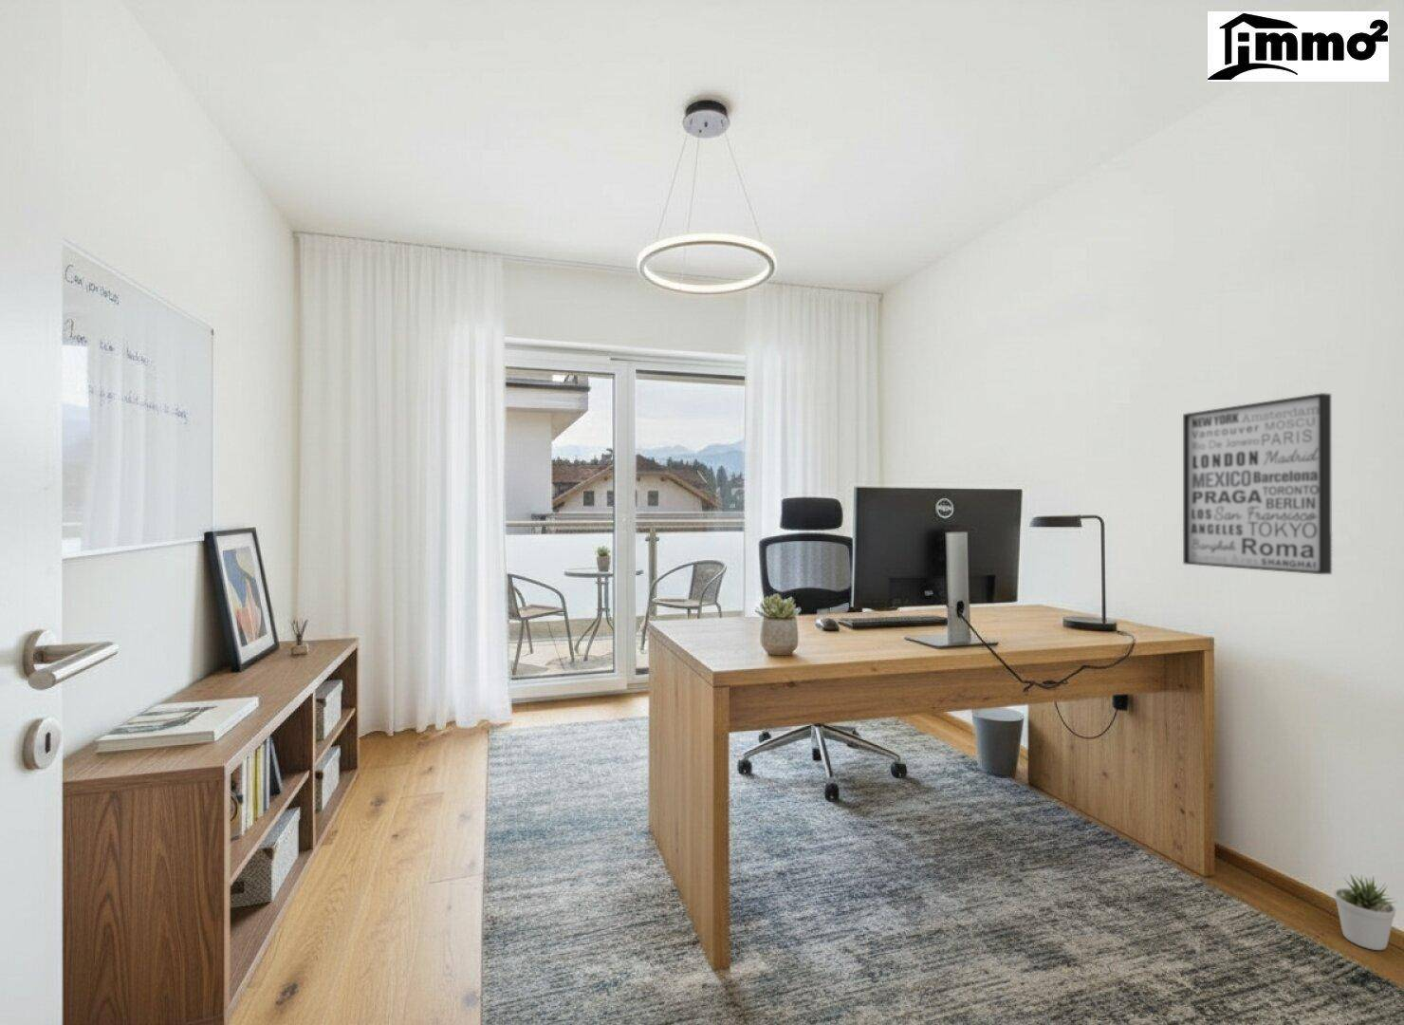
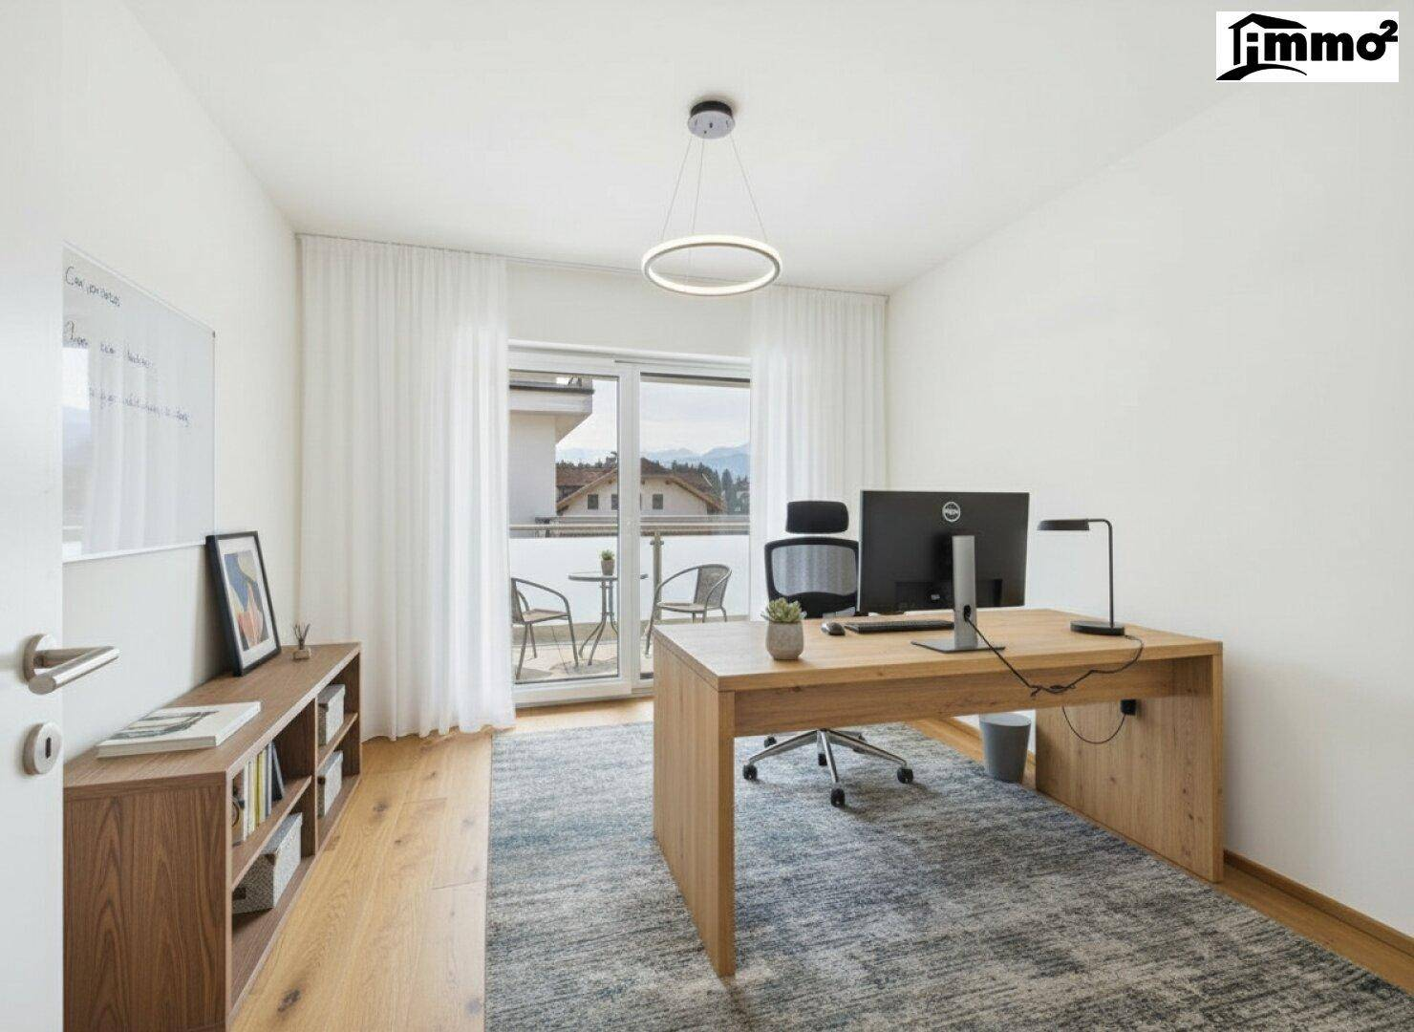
- wall art (1250, 486)
- potted plant (1363, 905)
